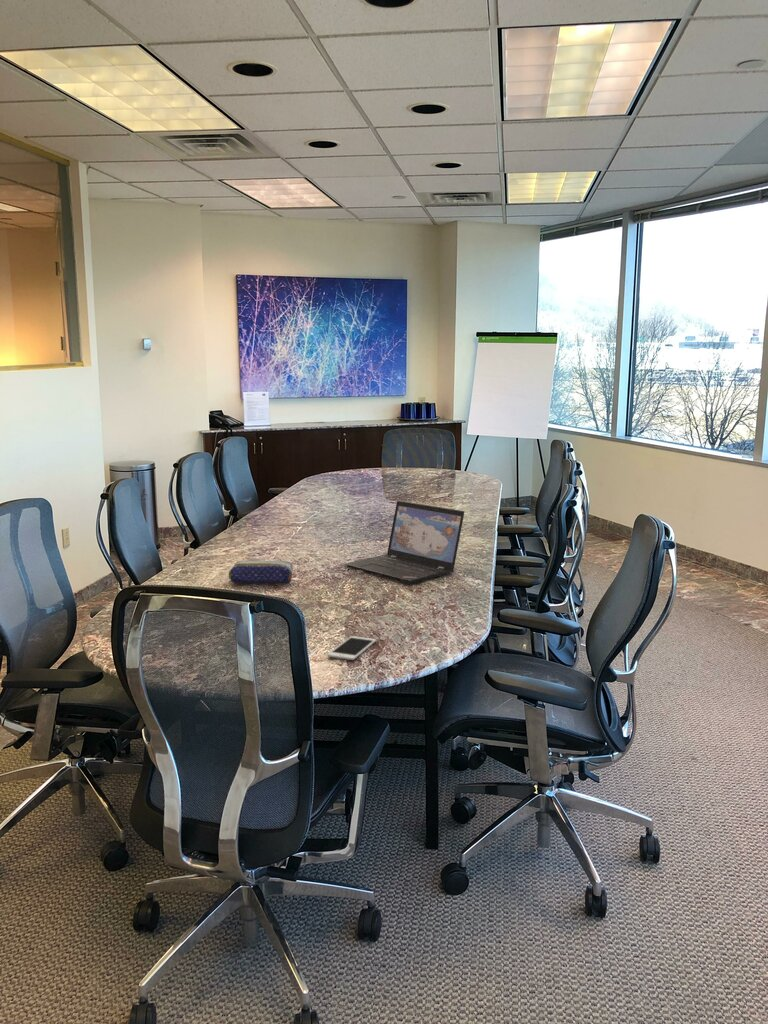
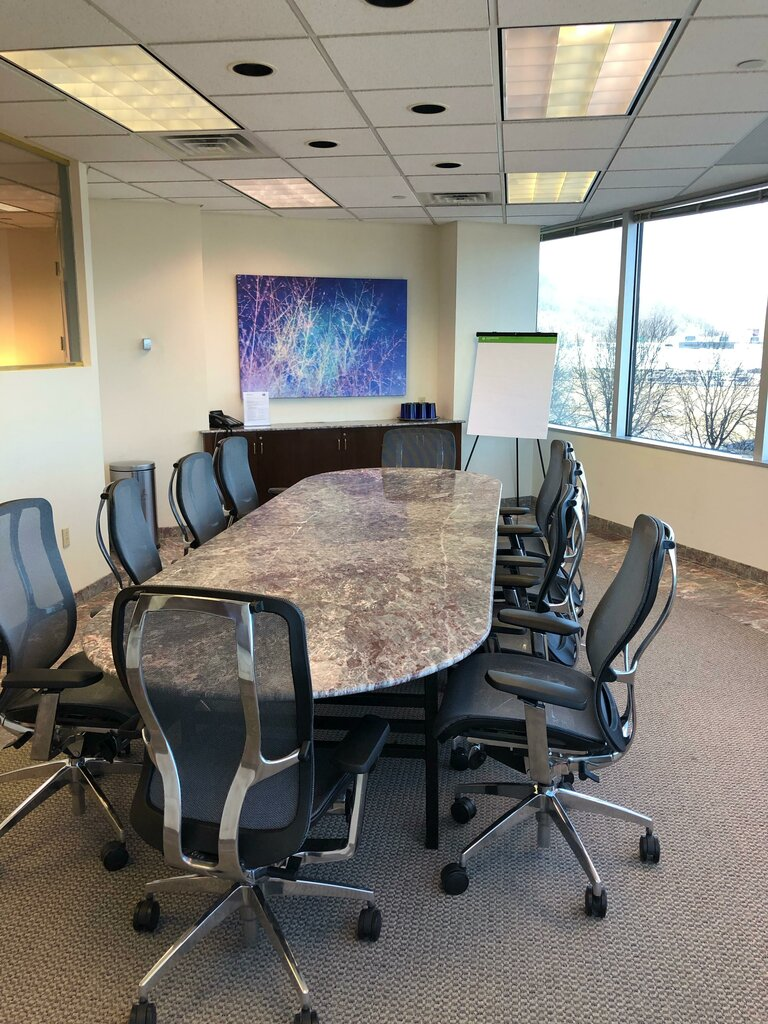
- pencil case (261, 571)
- laptop (403, 539)
- cell phone (352, 647)
